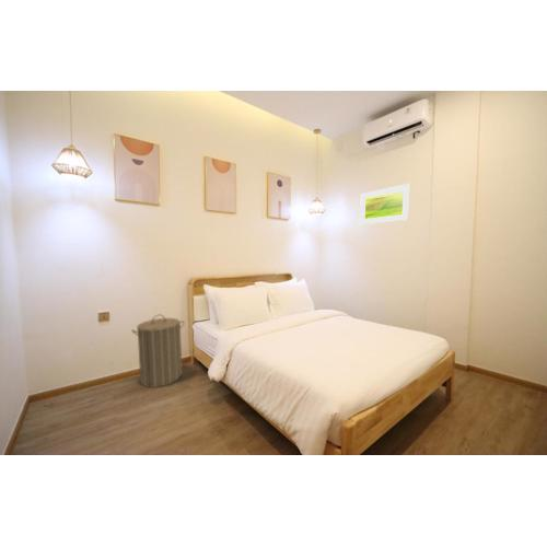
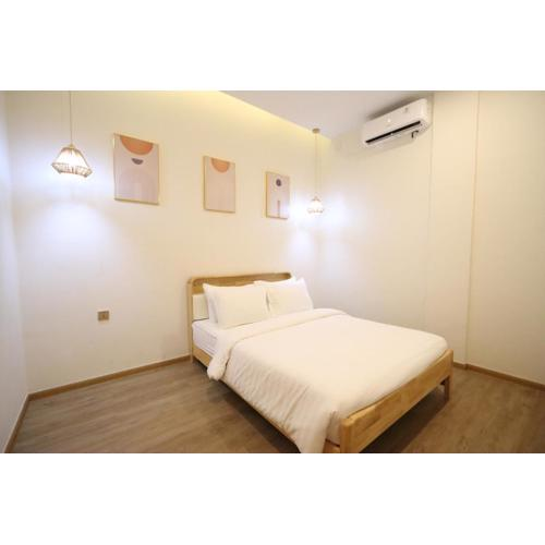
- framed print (383, 206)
- laundry hamper (160, 346)
